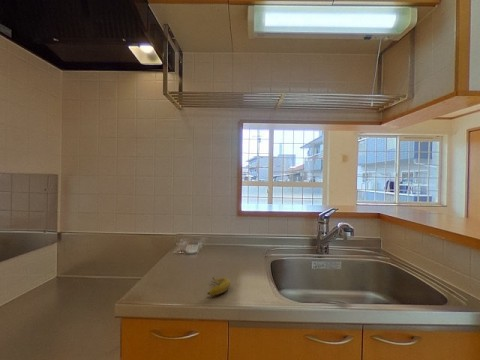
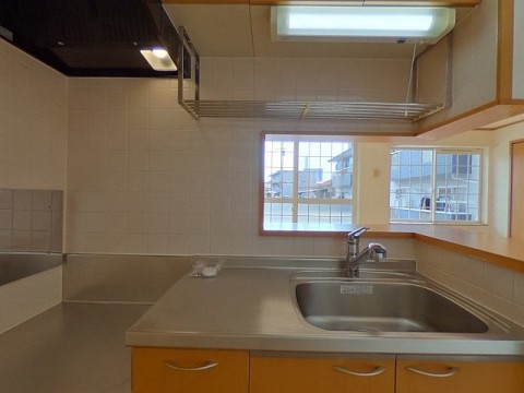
- banana (216, 286)
